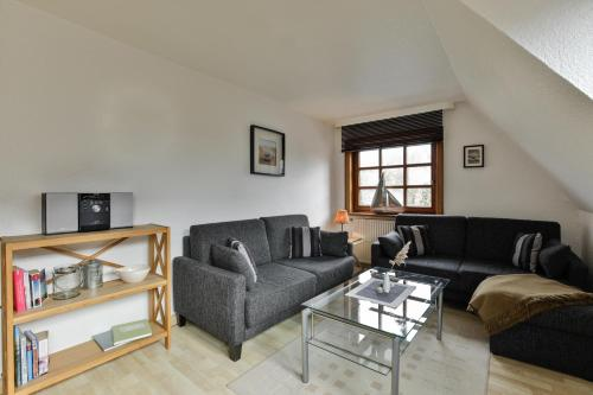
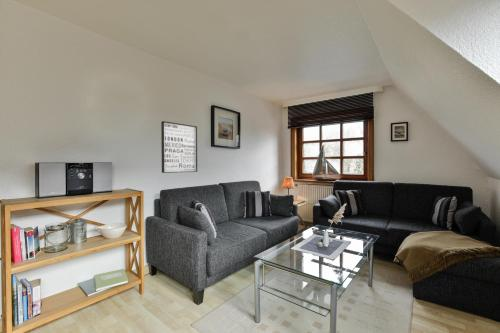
+ wall art (180, 148)
